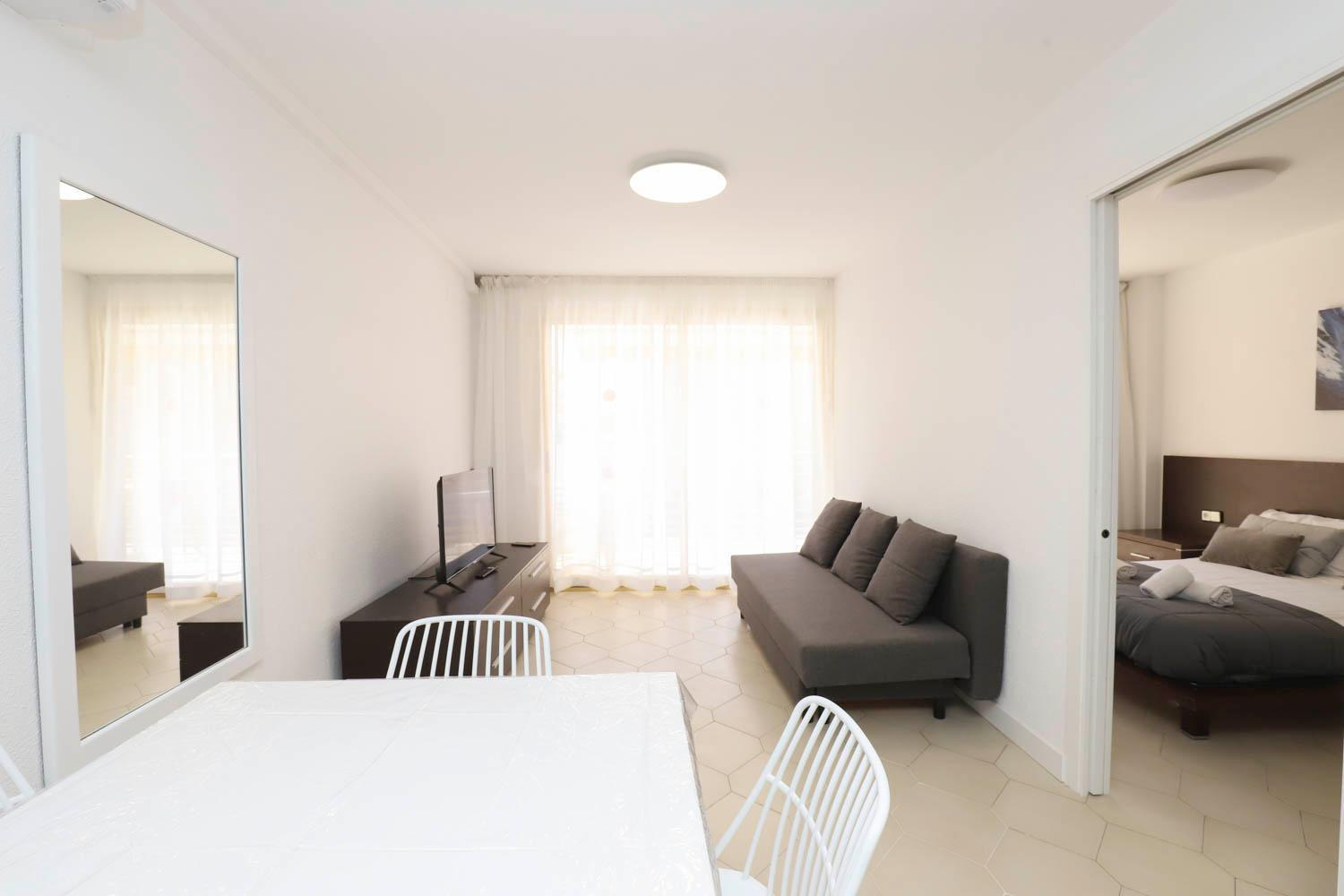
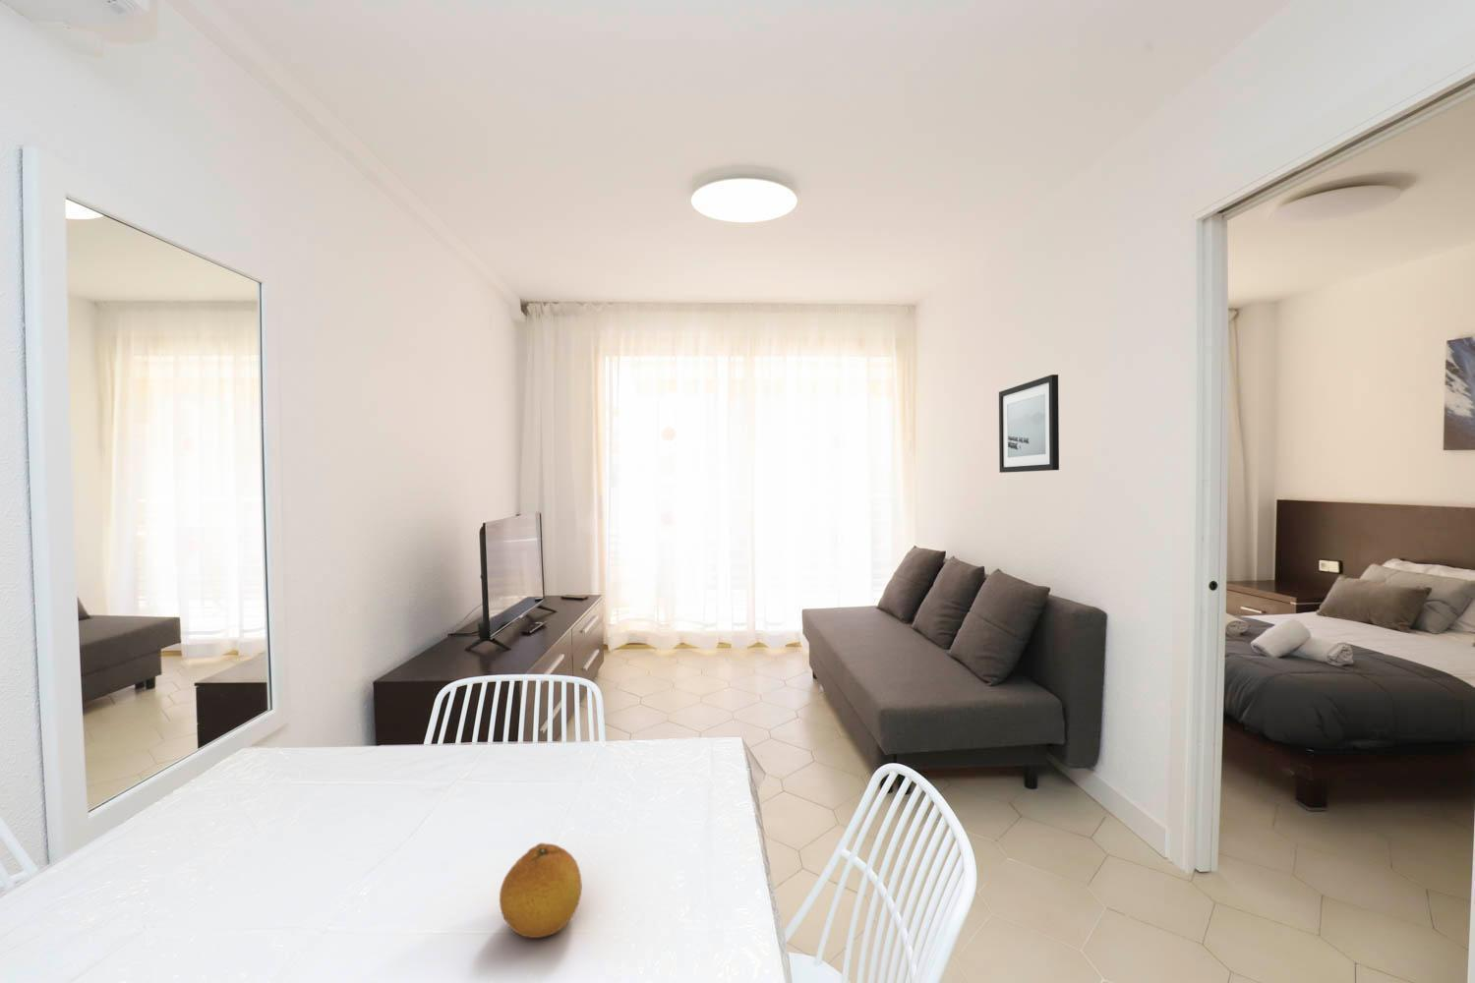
+ wall art (1026, 428)
+ fruit (541, 884)
